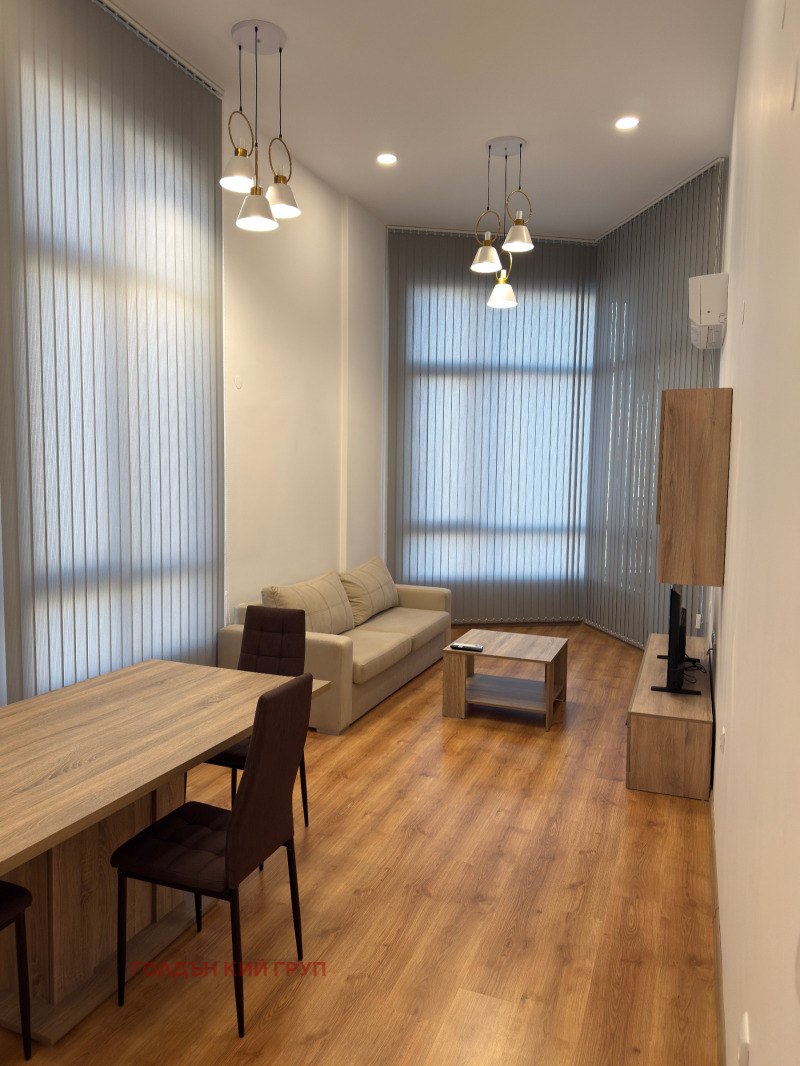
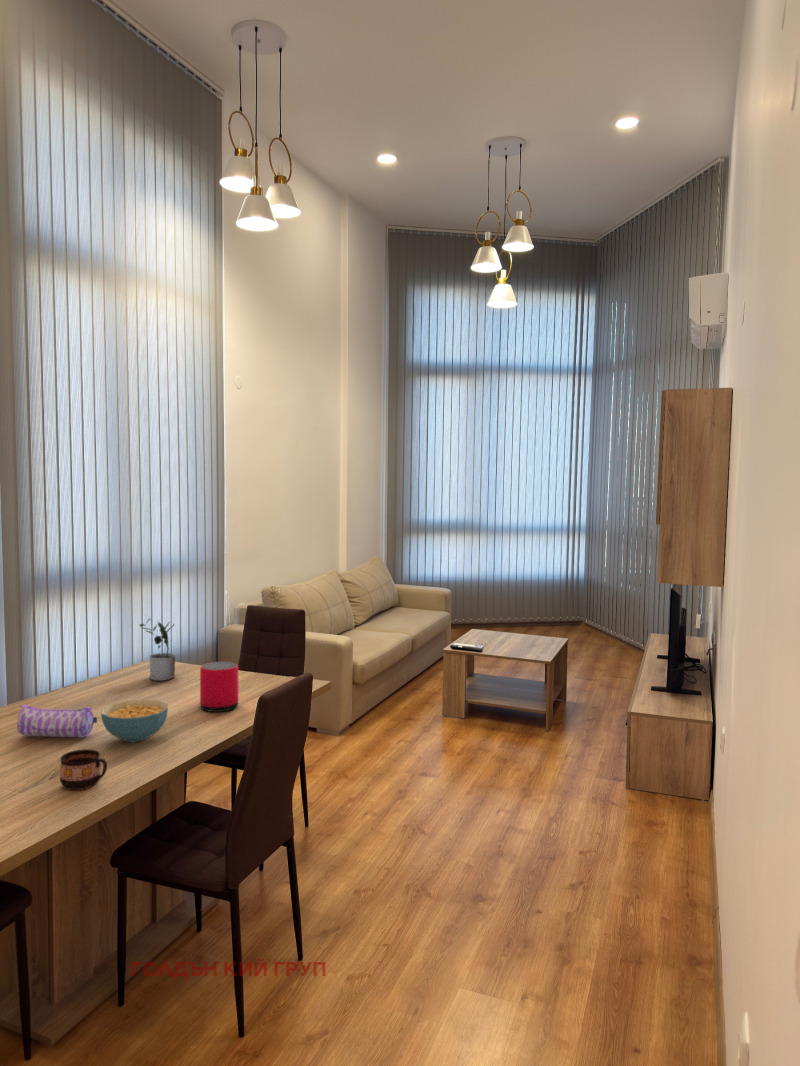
+ cereal bowl (135, 723)
+ cup (81, 770)
+ pencil case (56, 721)
+ potted plant (158, 648)
+ speaker (219, 686)
